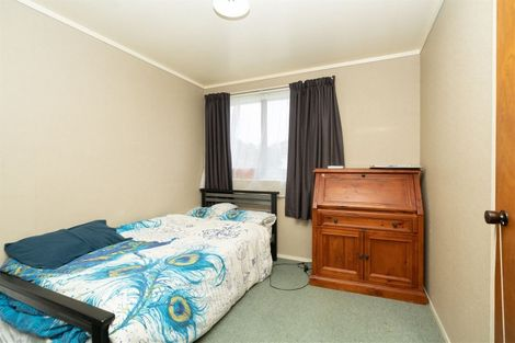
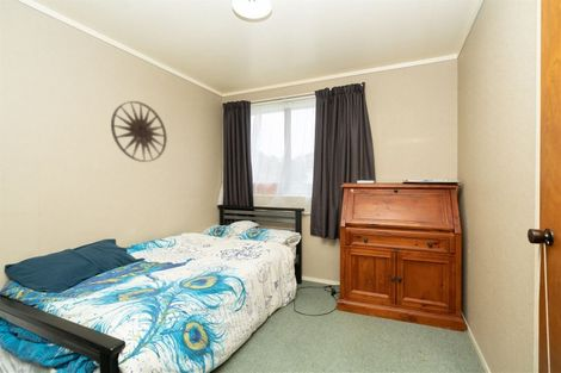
+ wall art (141, 131)
